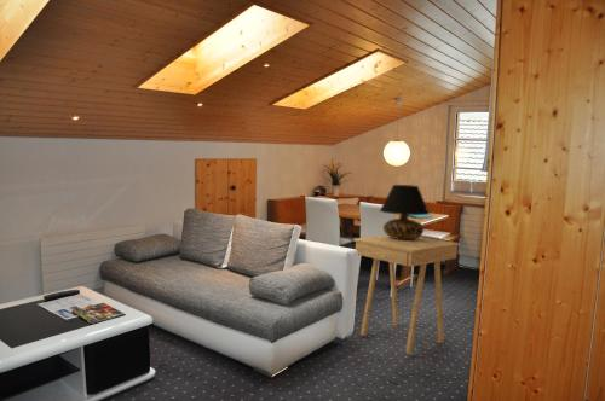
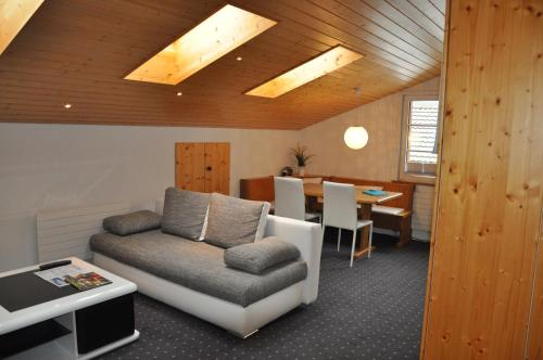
- side table (396, 290)
- table lamp (404, 211)
